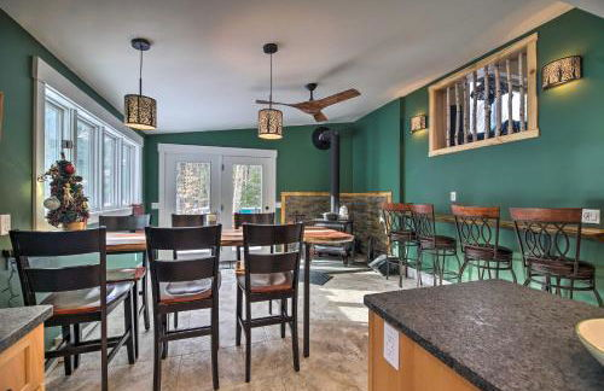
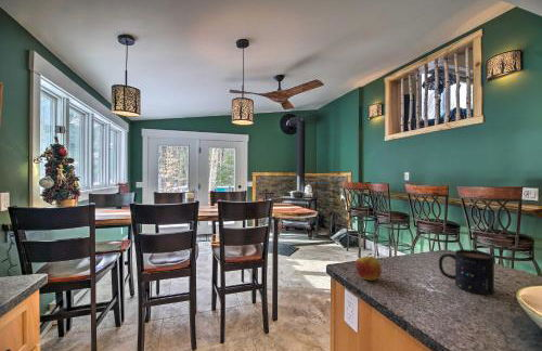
+ mug (464, 269)
+ apple (367, 264)
